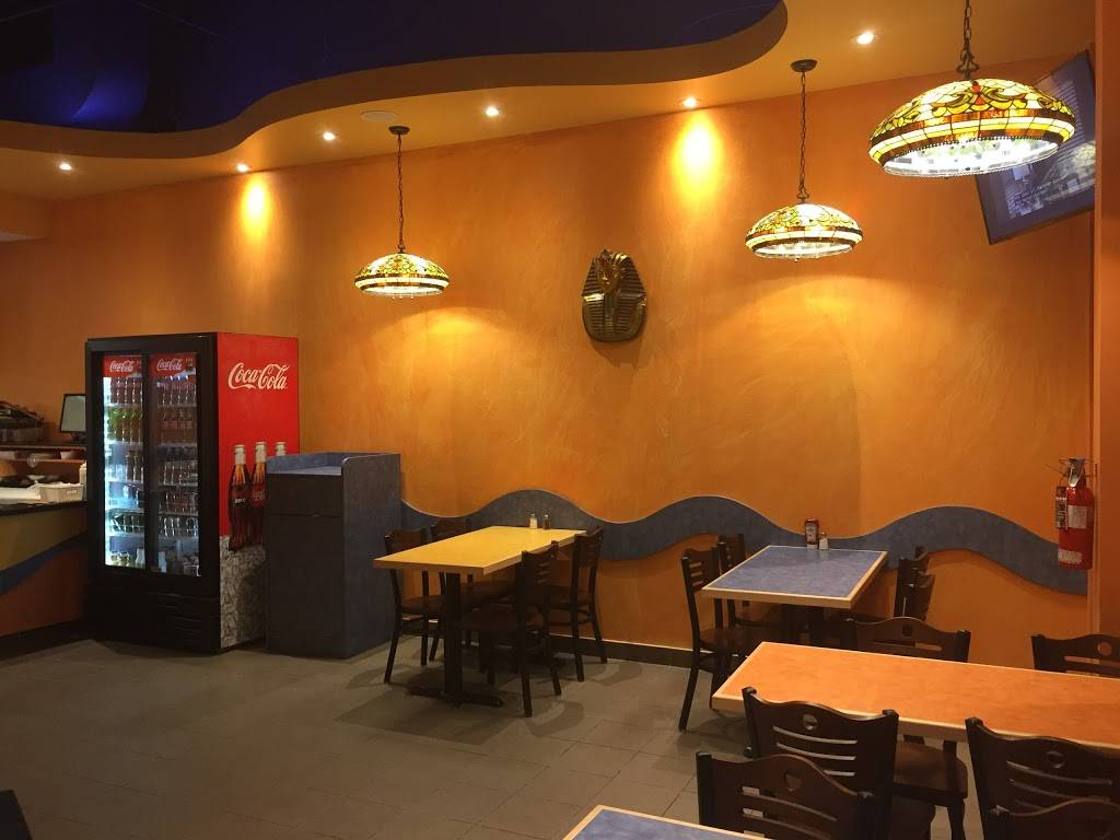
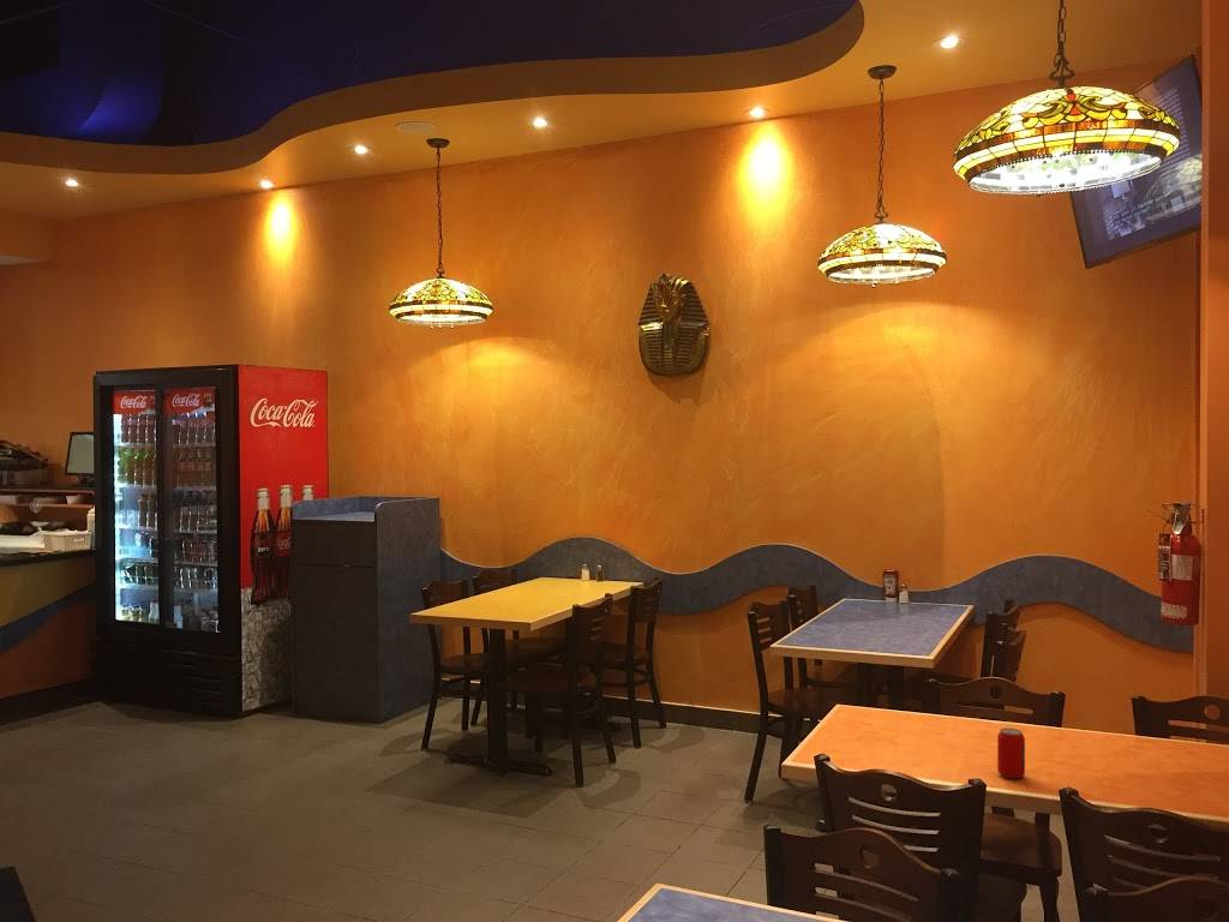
+ beverage can (1011, 753)
